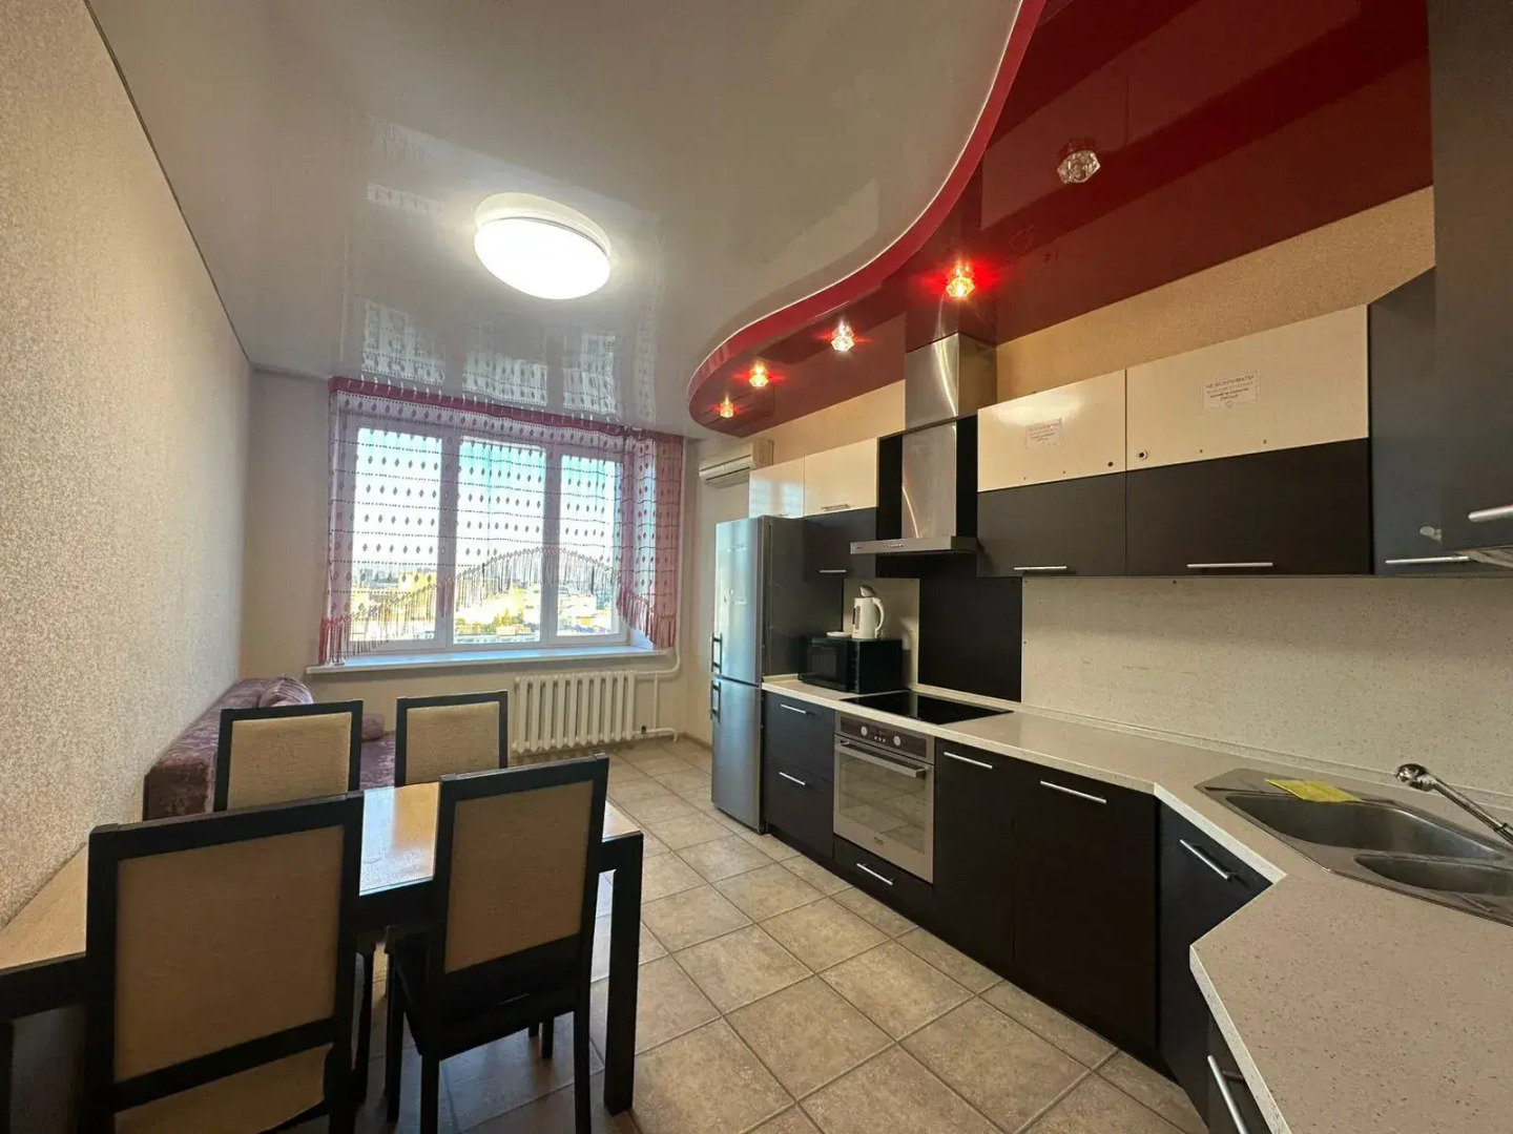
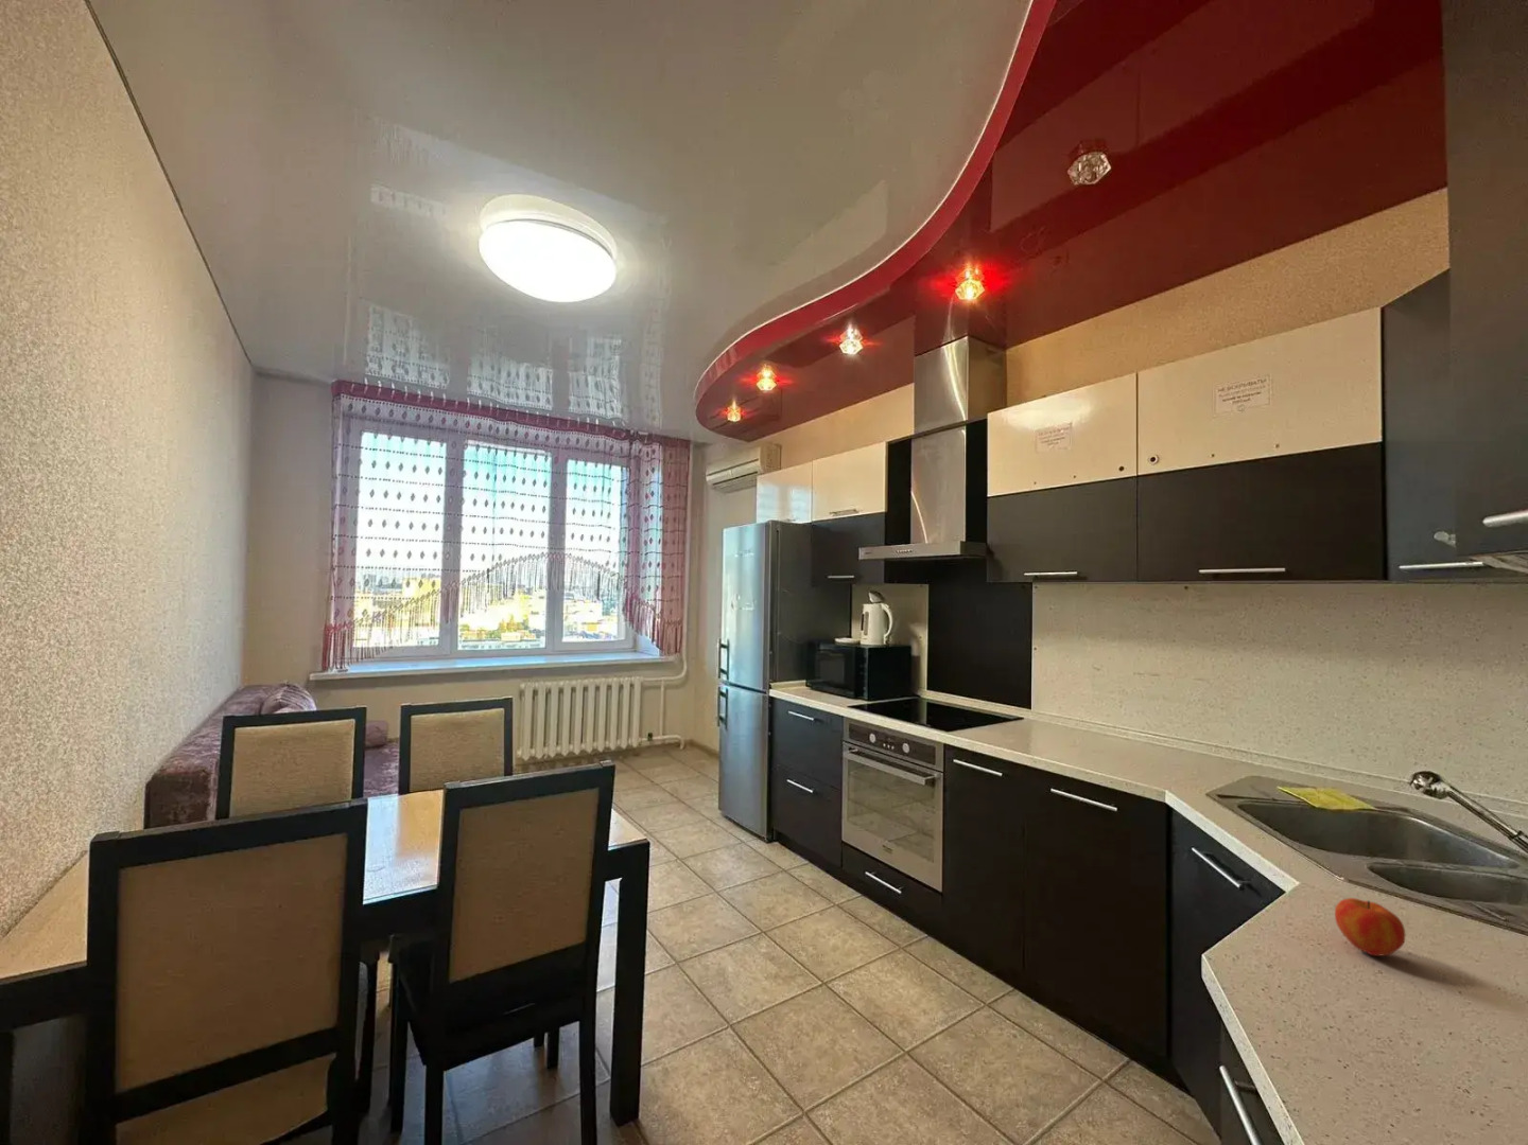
+ apple (1369, 926)
